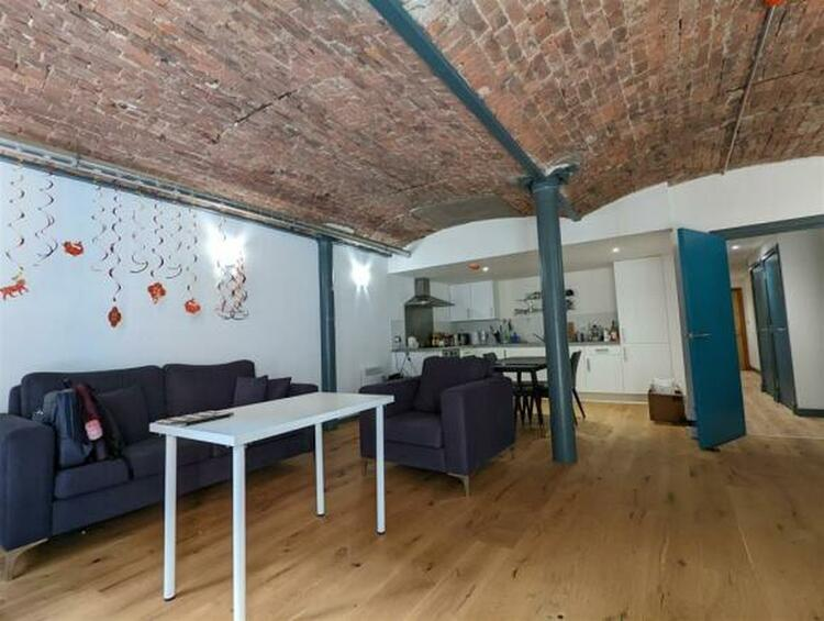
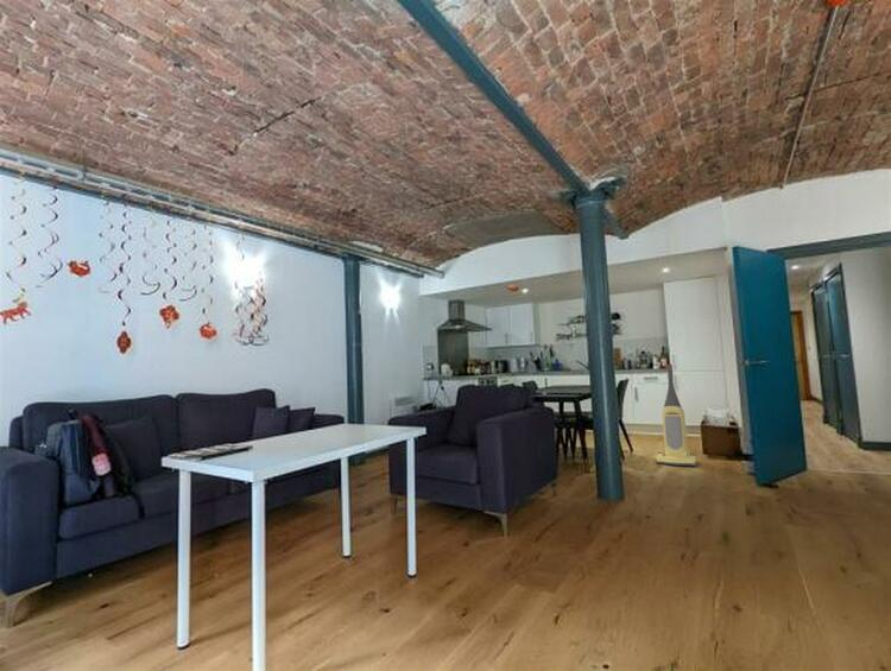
+ vacuum cleaner (672, 413)
